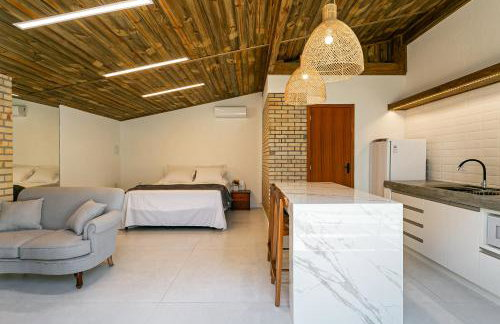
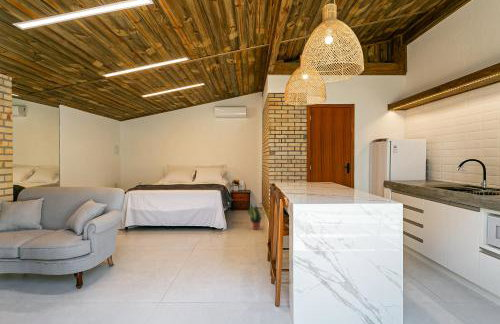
+ potted plant (256, 215)
